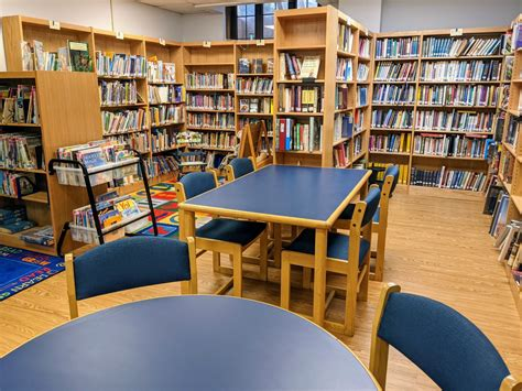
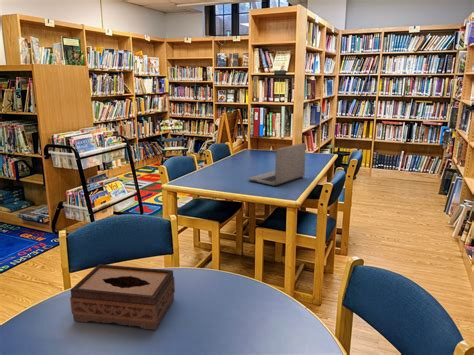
+ tissue box (125, 294)
+ laptop (277, 161)
